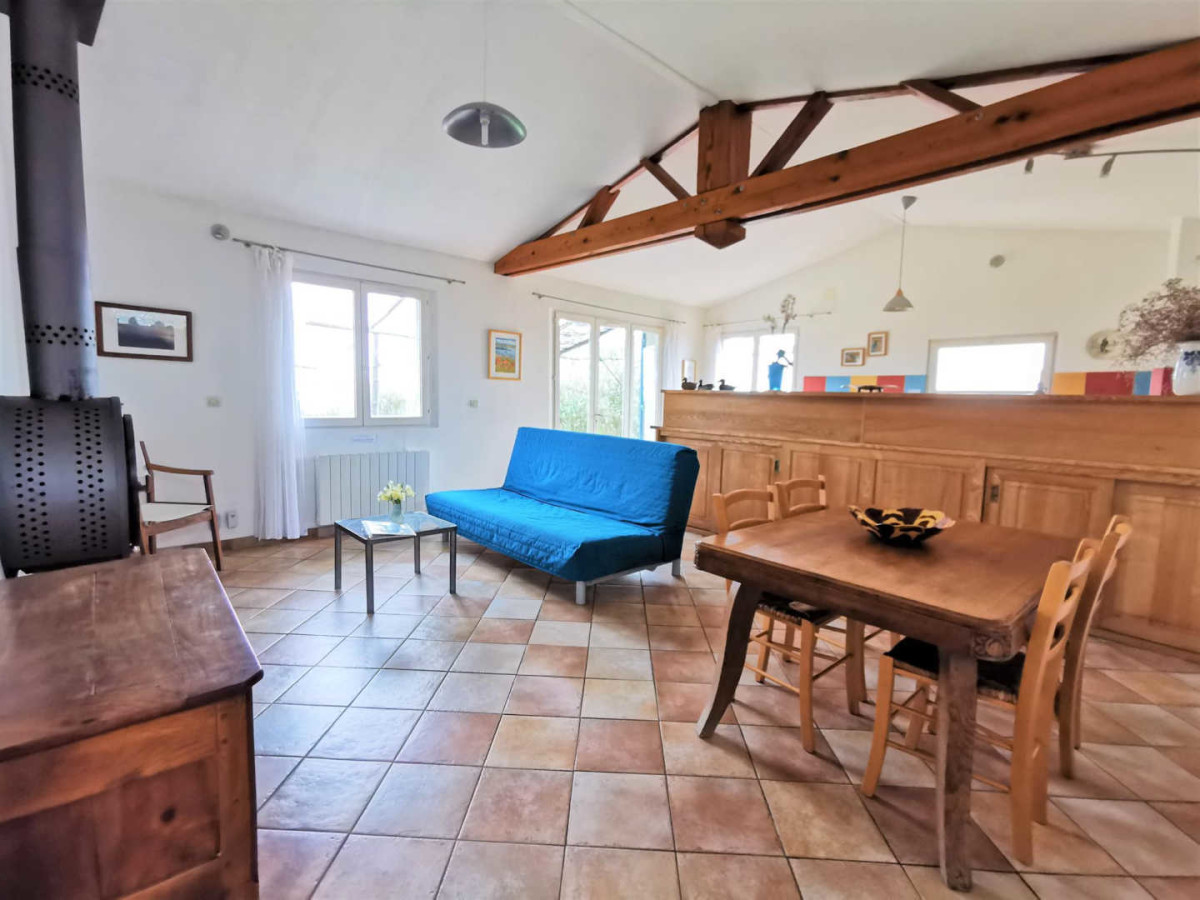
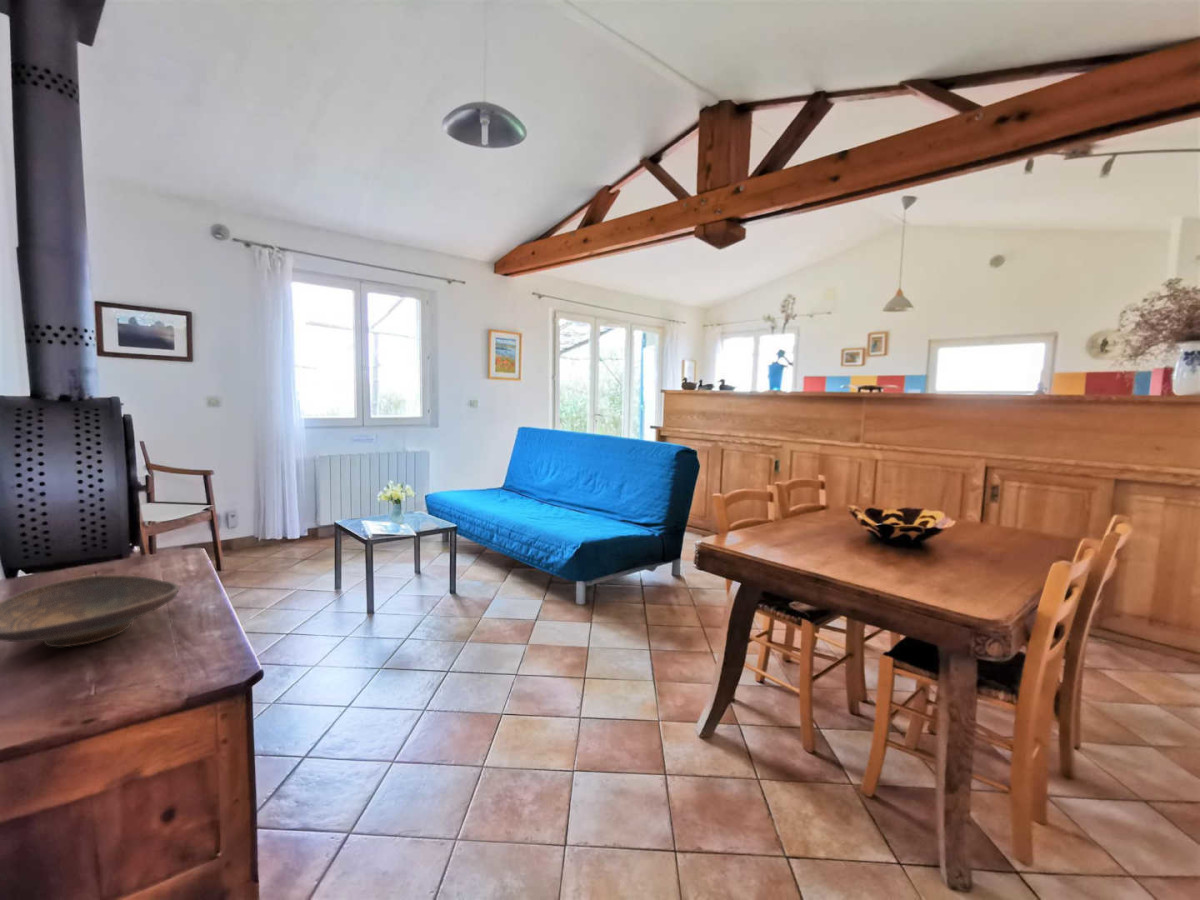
+ decorative bowl (90, 613)
